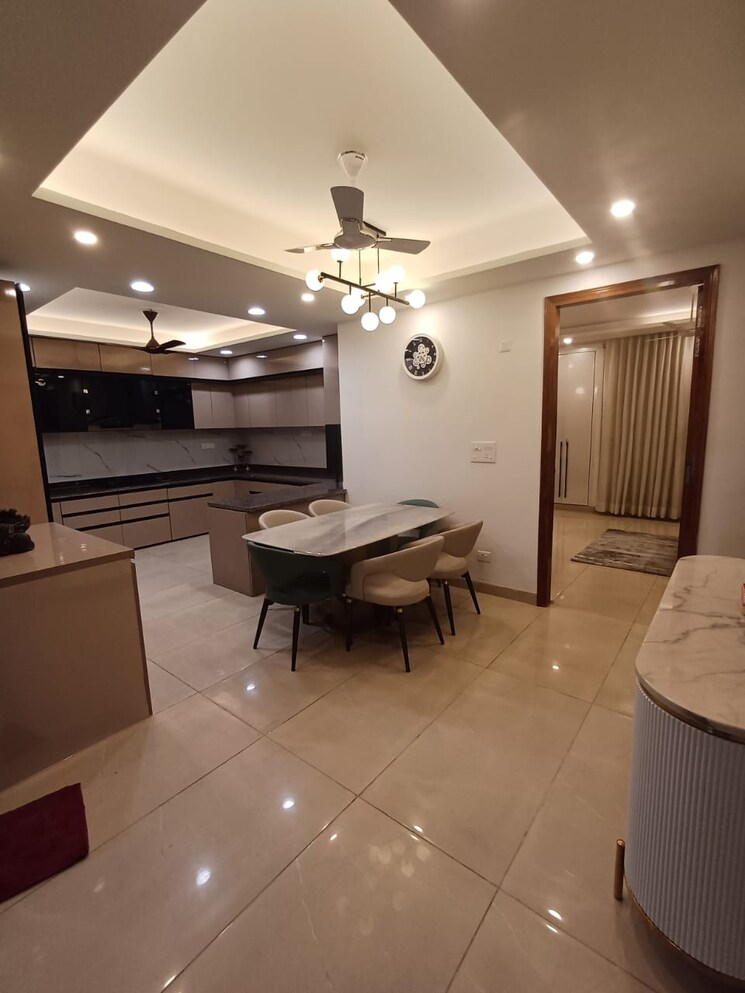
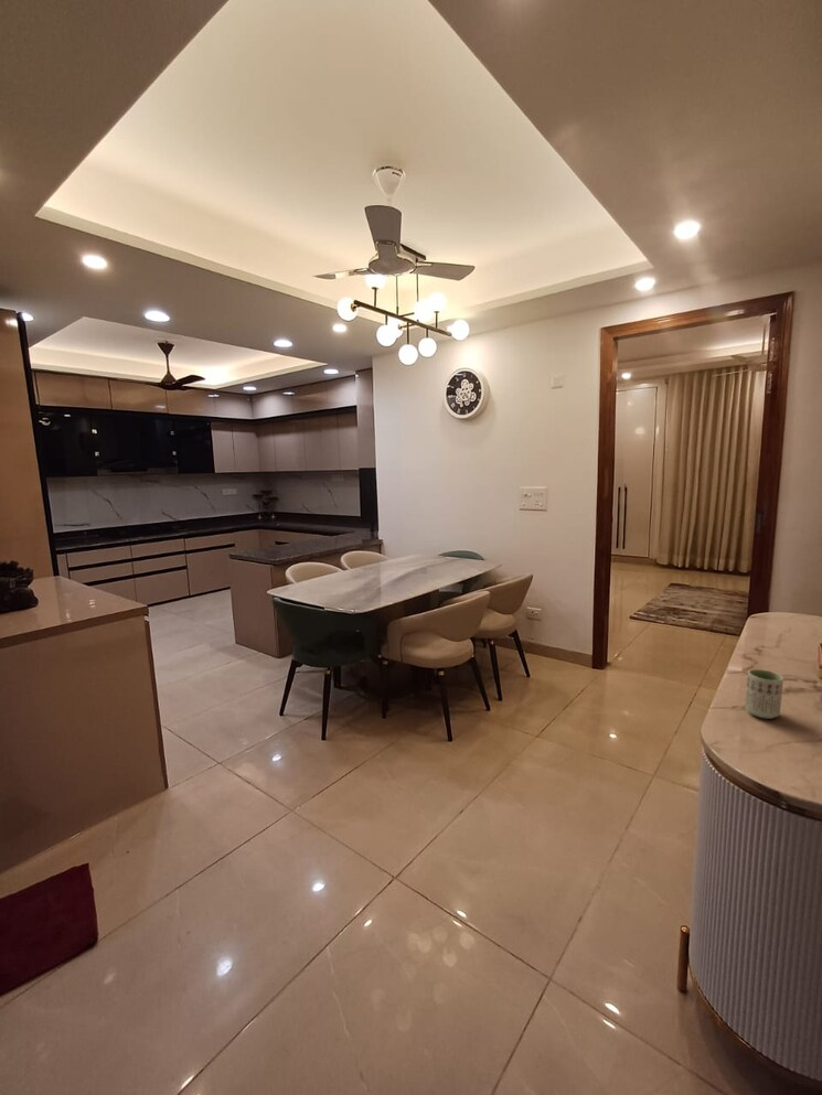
+ cup (764, 694)
